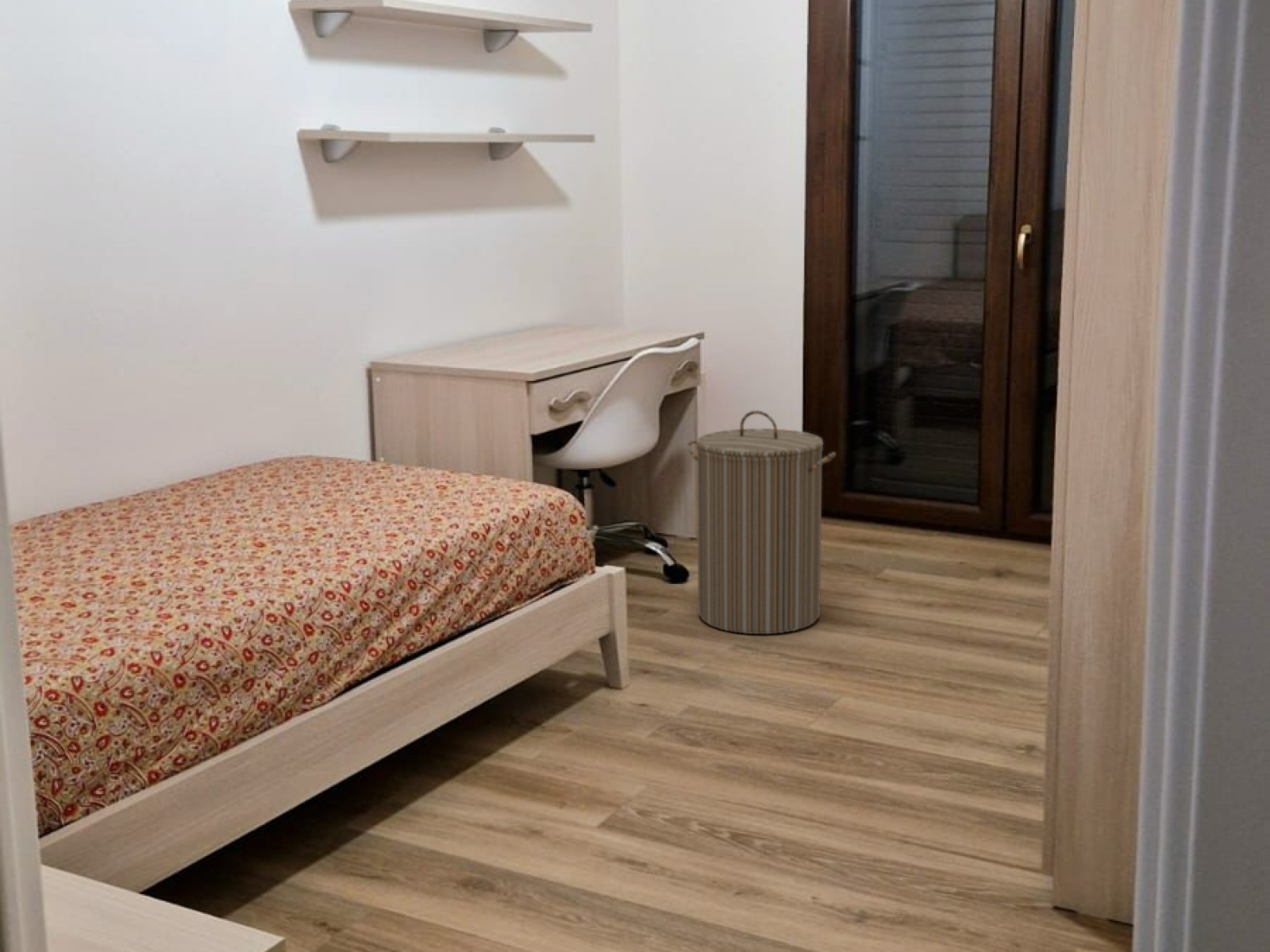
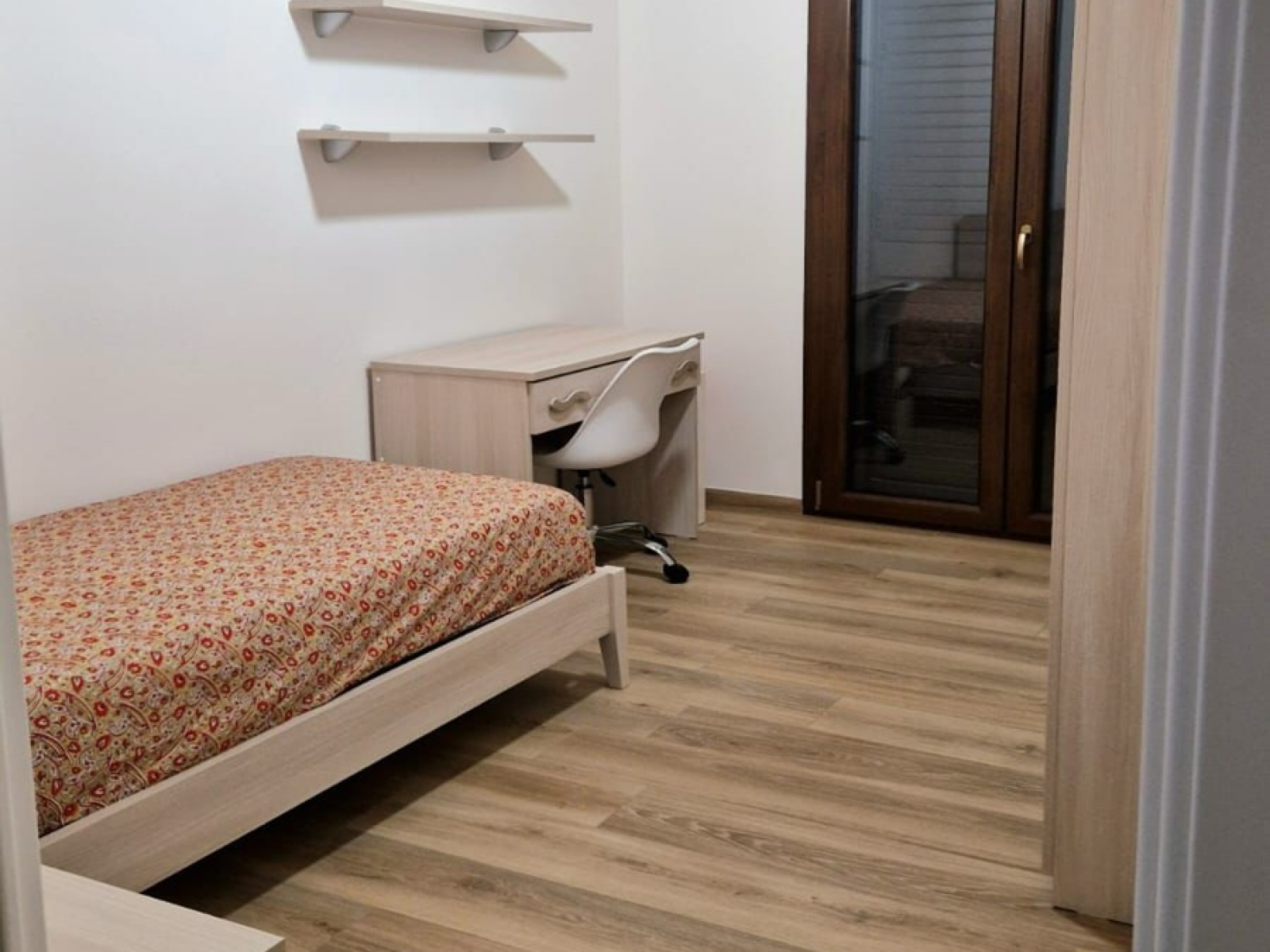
- laundry hamper (759, 514)
